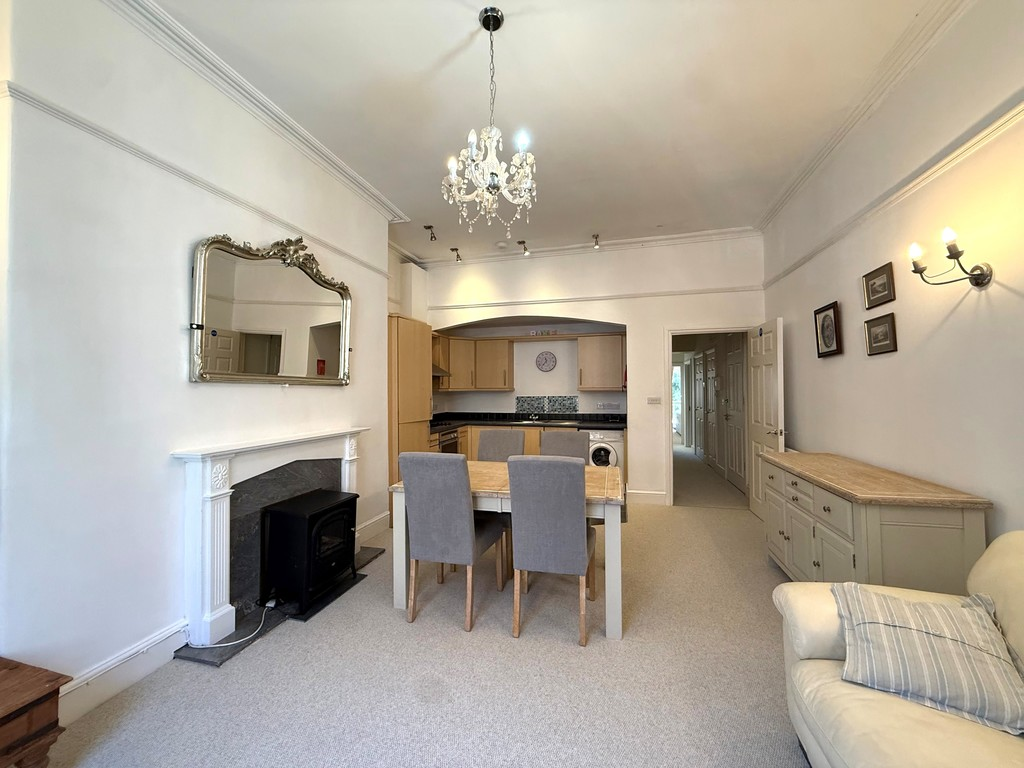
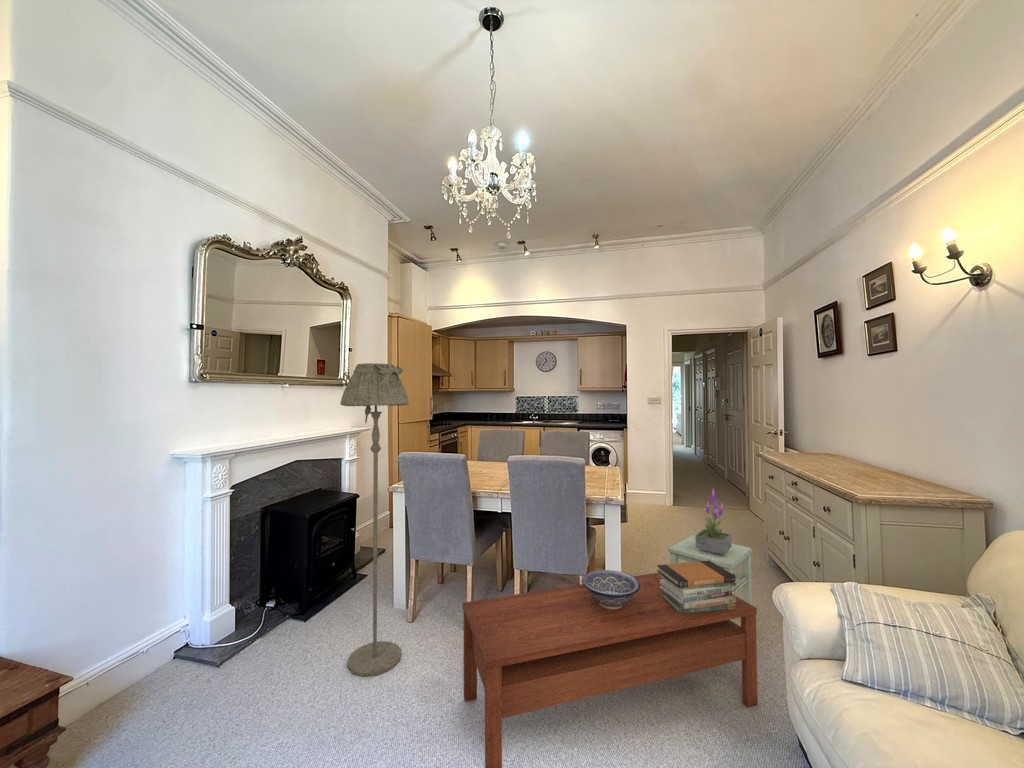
+ decorative bowl (610, 592)
+ potted plant (713, 519)
+ book stack (695, 586)
+ stool (732, 587)
+ coffee table (607, 652)
+ floor lamp (375, 510)
